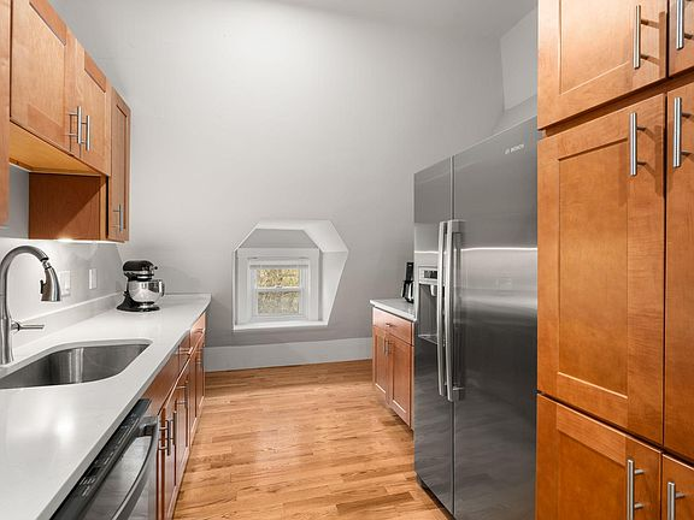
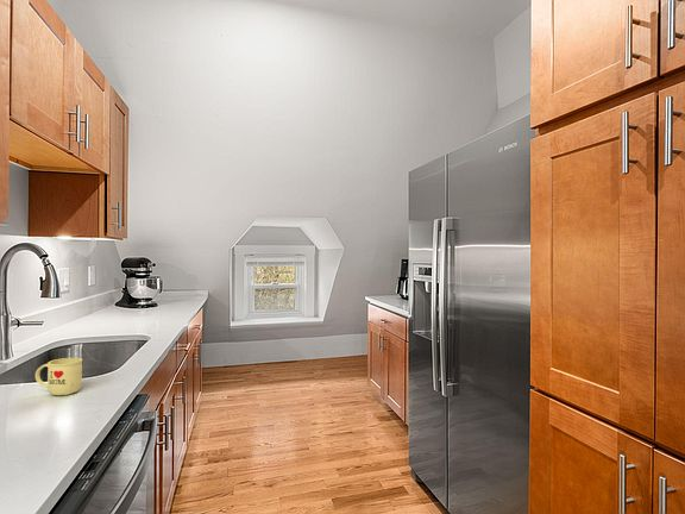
+ mug (57, 376)
